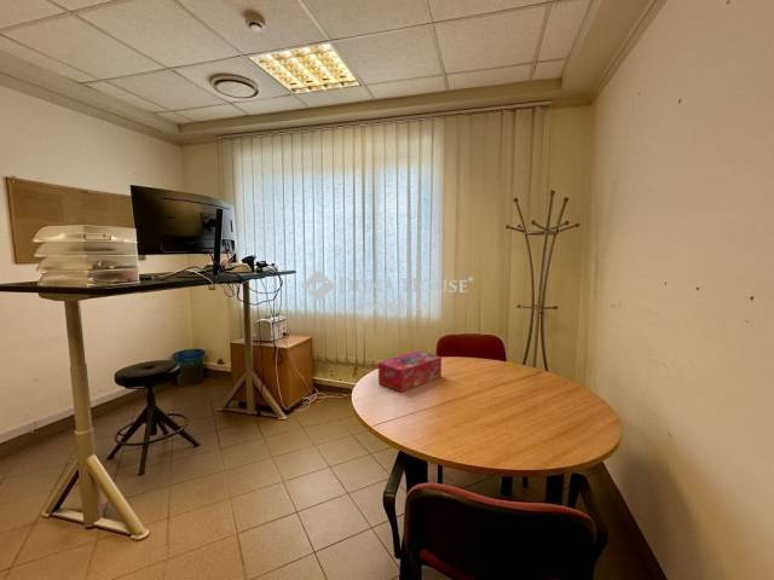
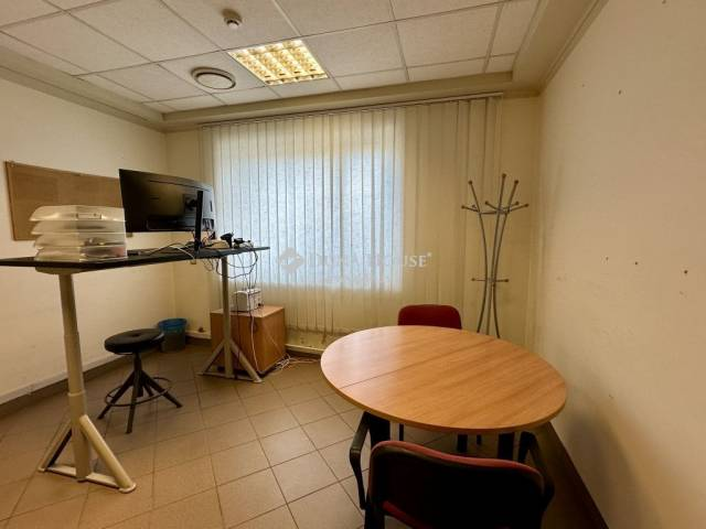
- tissue box (410, 369)
